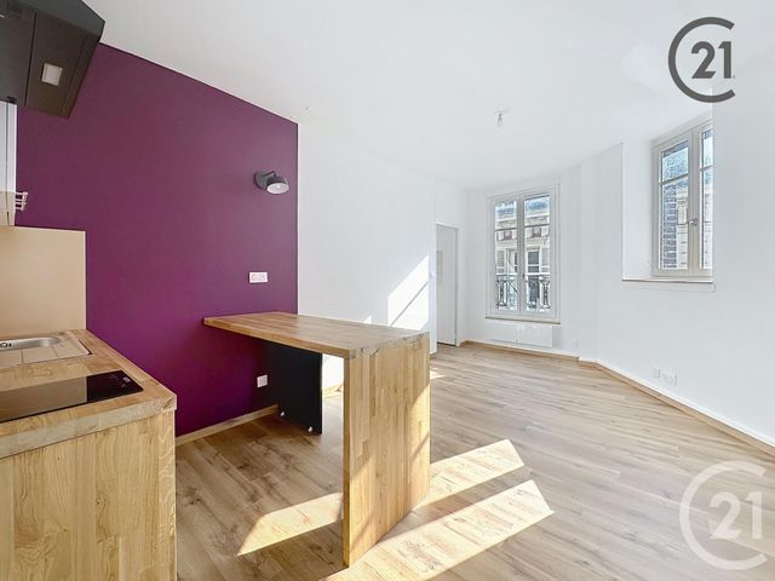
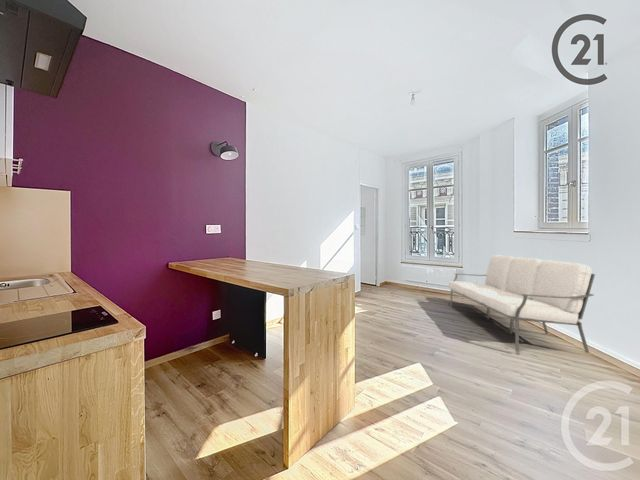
+ sofa (503, 291)
